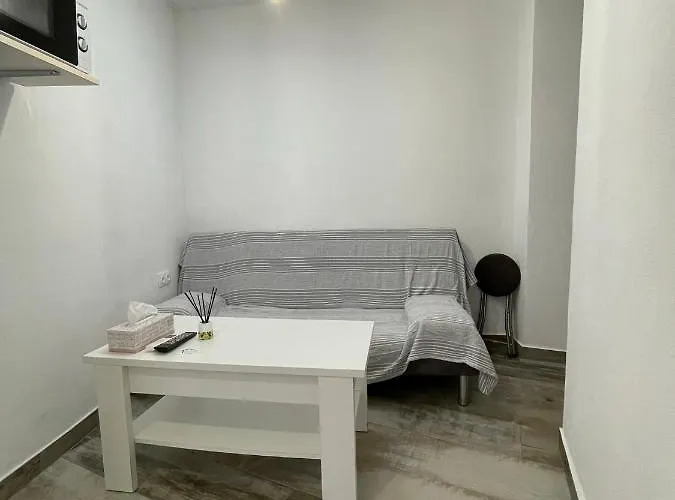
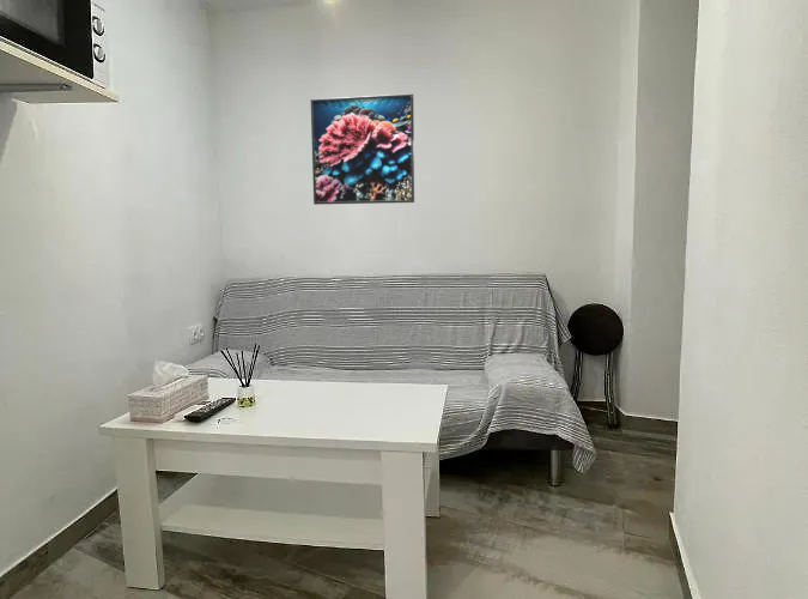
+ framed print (362, 150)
